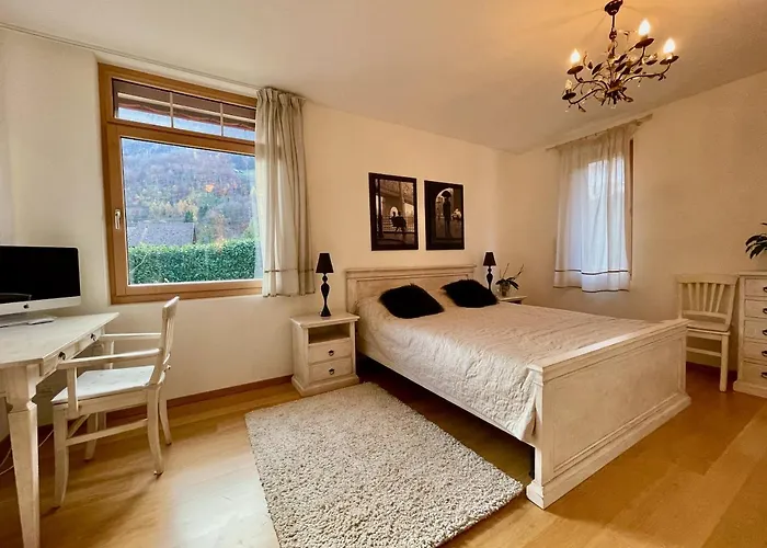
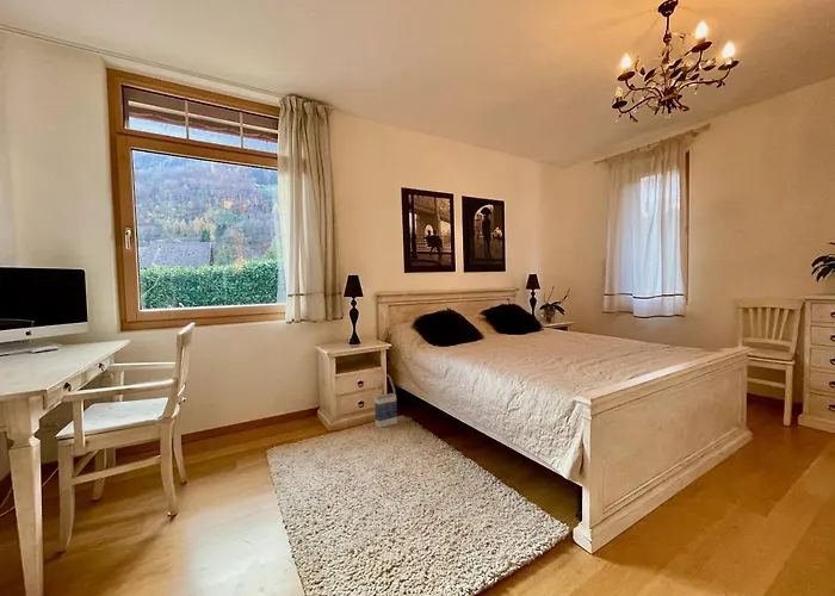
+ bag (385, 398)
